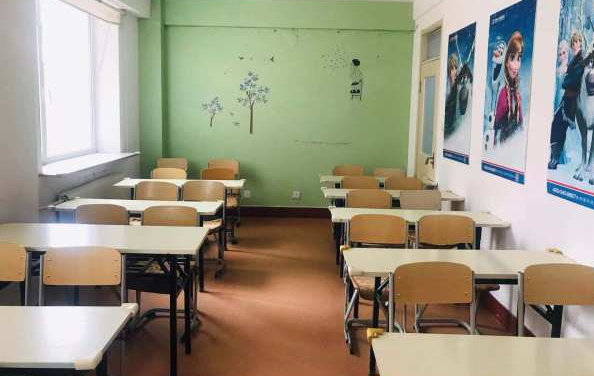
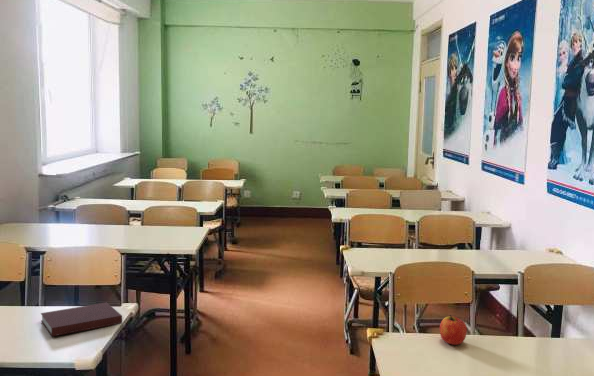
+ apple (453, 329)
+ notebook (81, 318)
